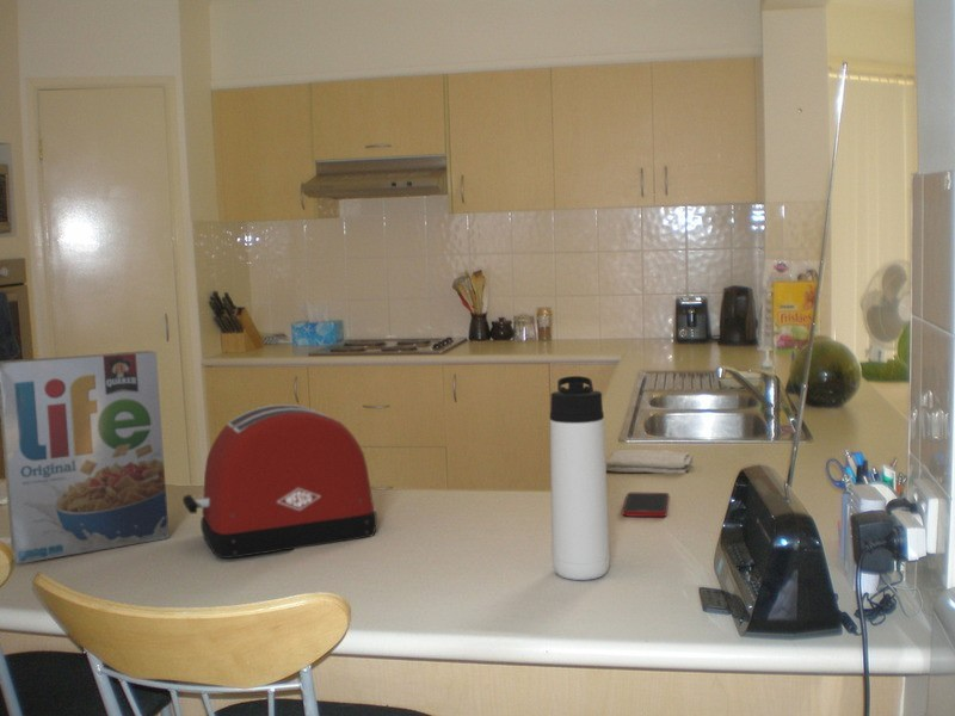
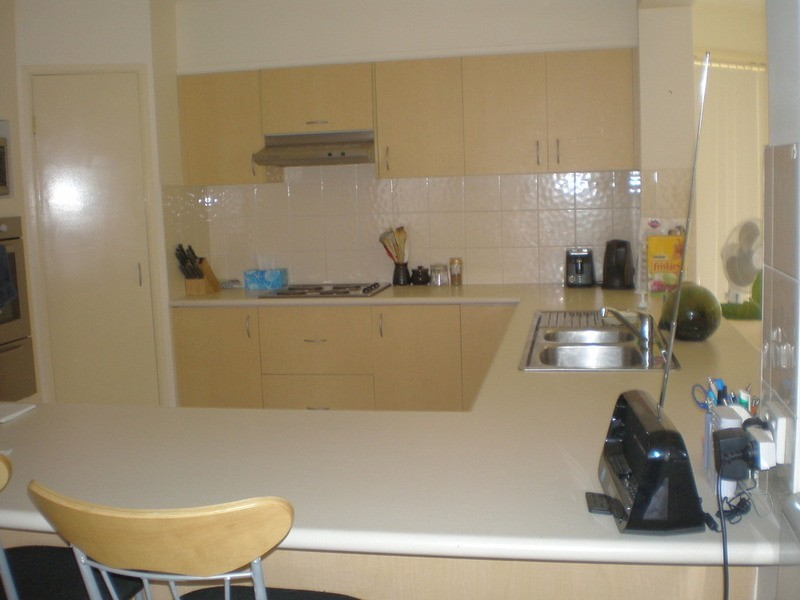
- cereal box (85, 452)
- cell phone (646, 504)
- toaster (285, 471)
- washcloth (648, 461)
- thermos bottle (578, 475)
